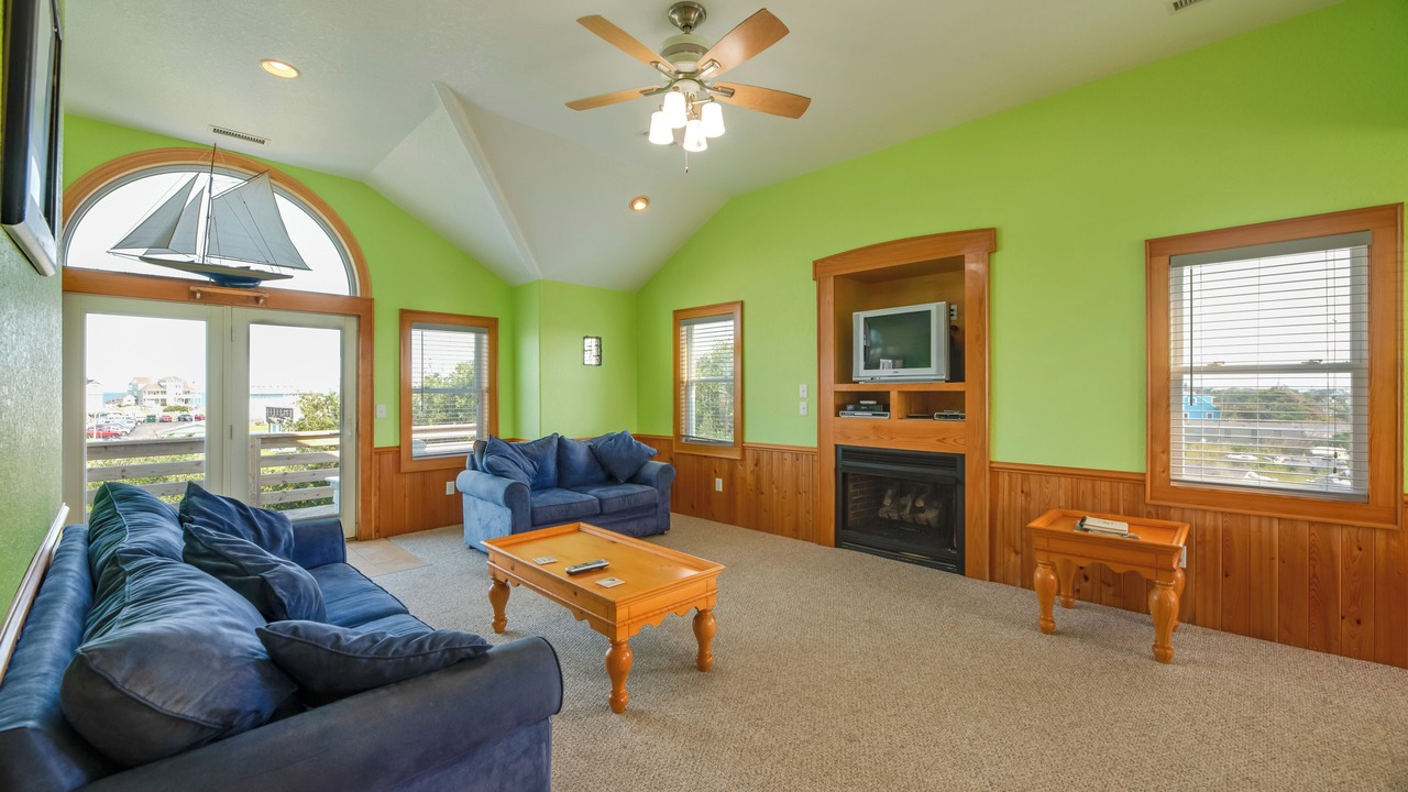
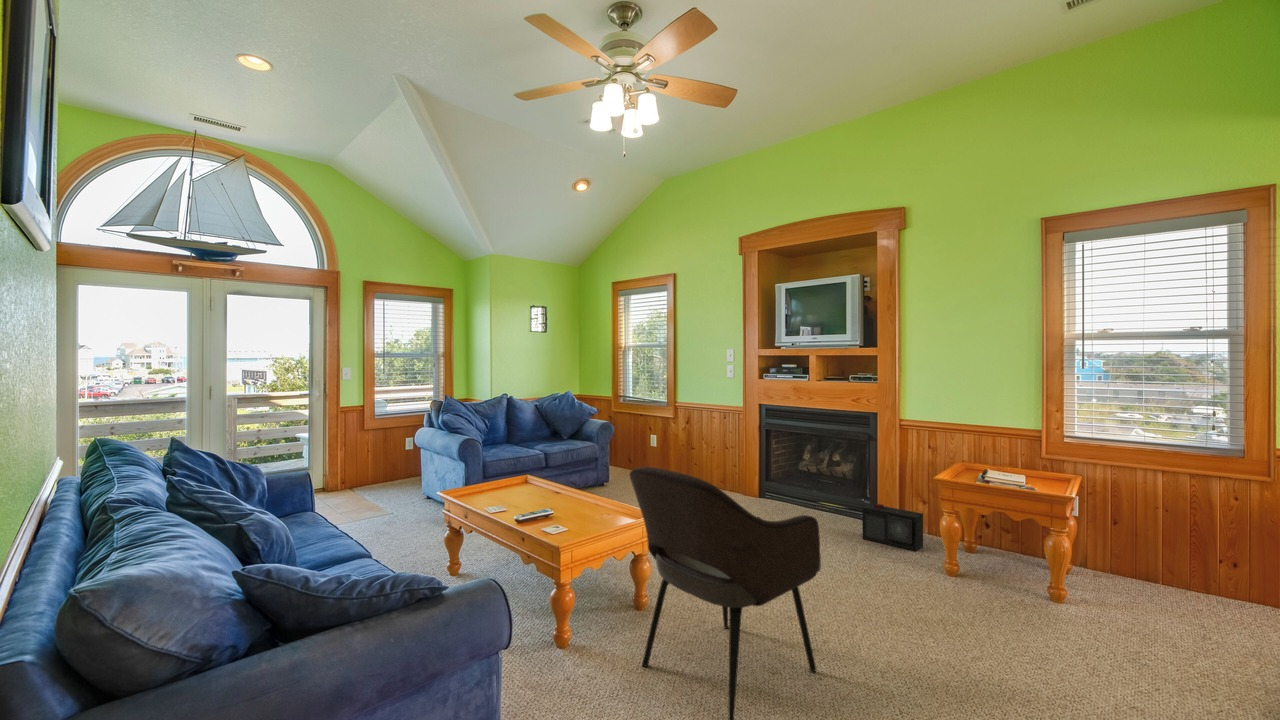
+ speaker (891, 525)
+ armchair (720, 567)
